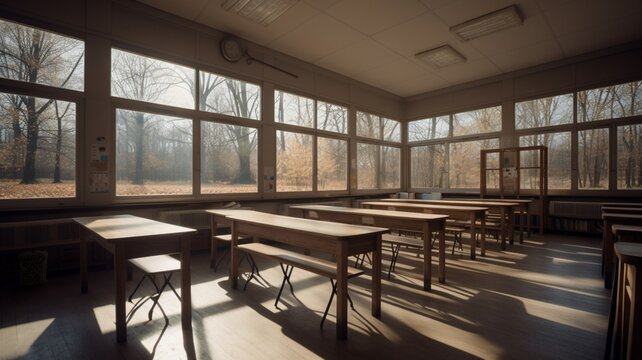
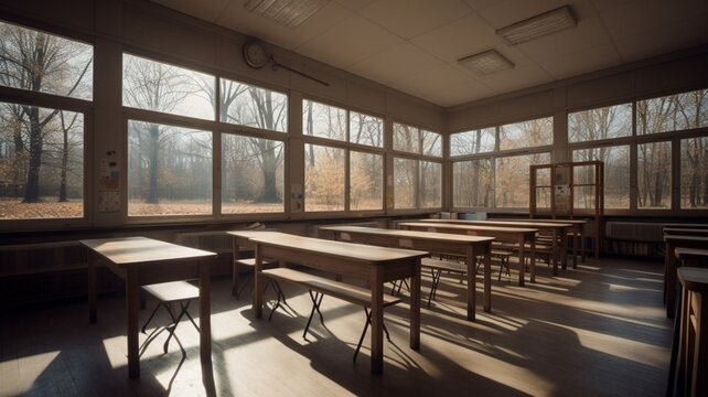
- trash can (33, 267)
